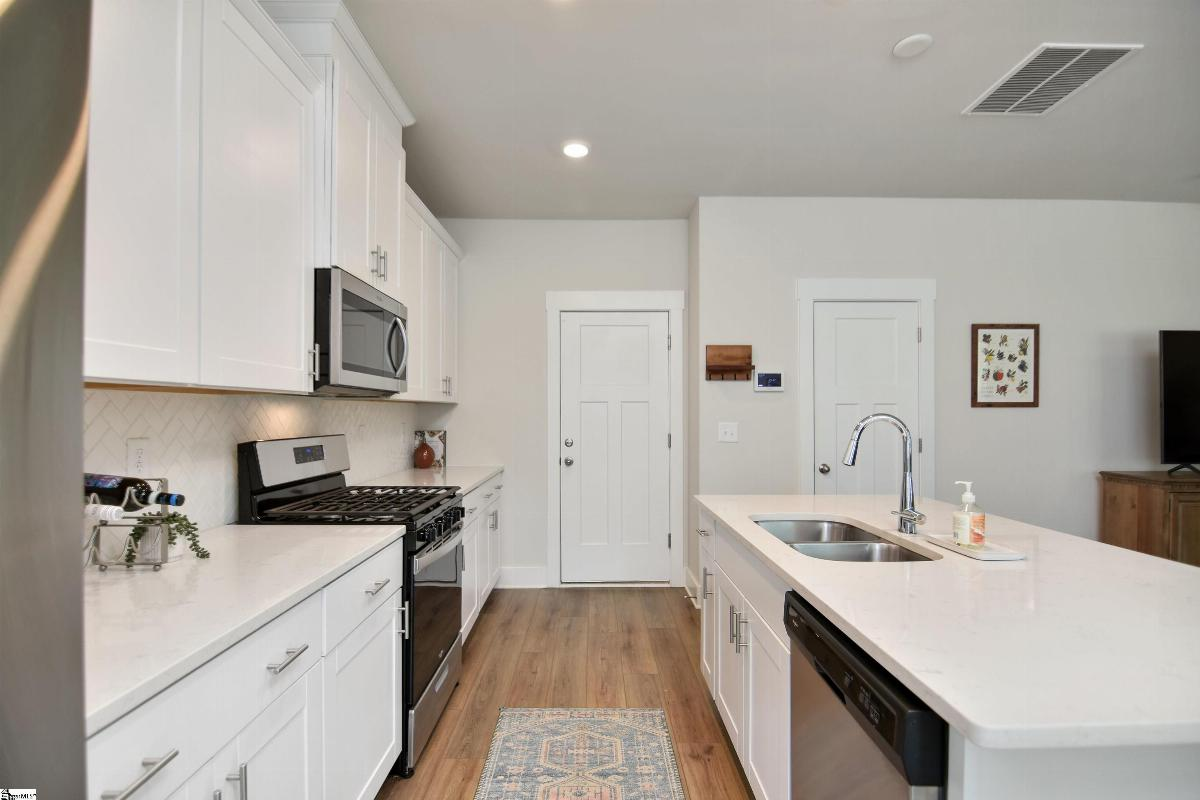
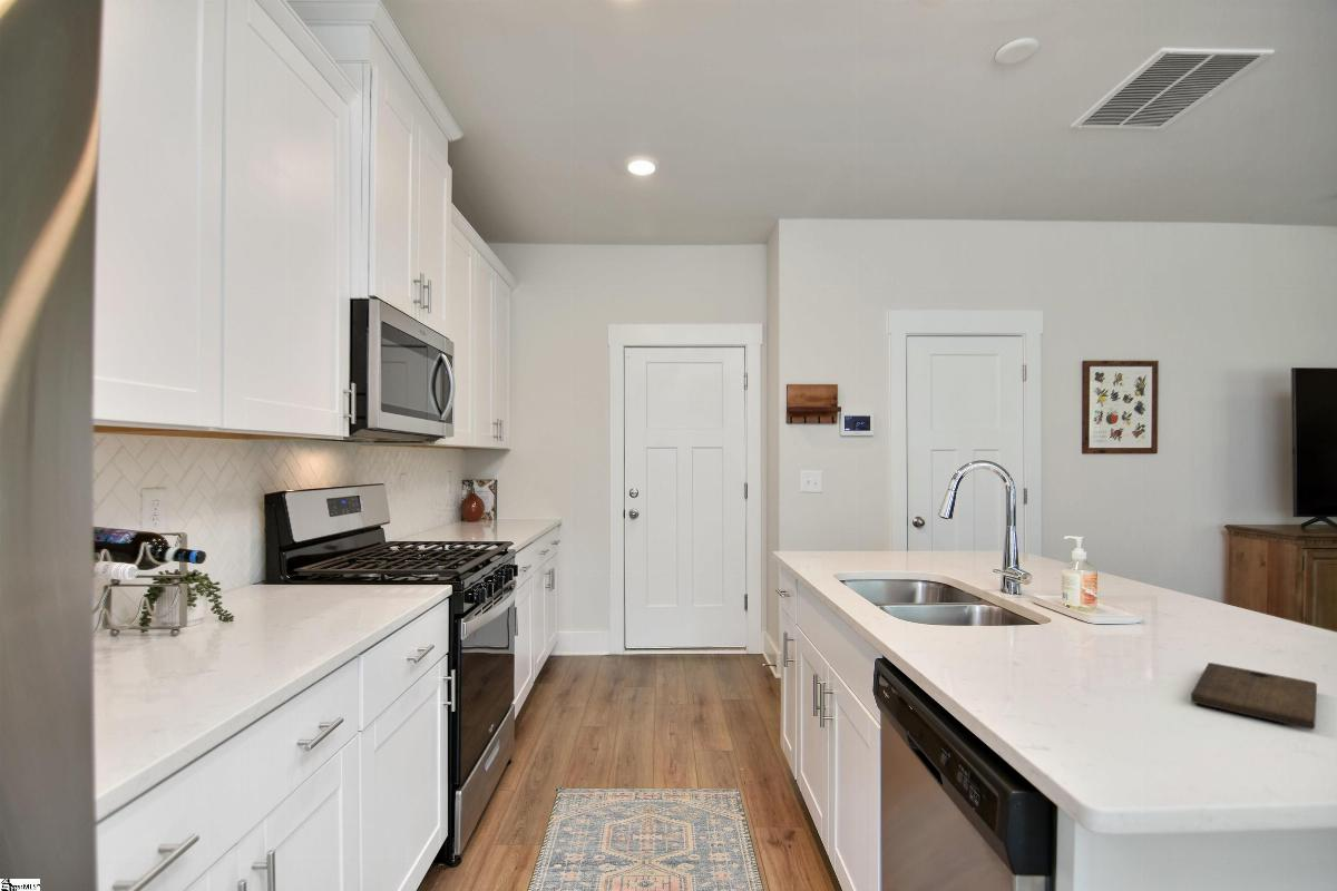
+ cutting board (1255, 692)
